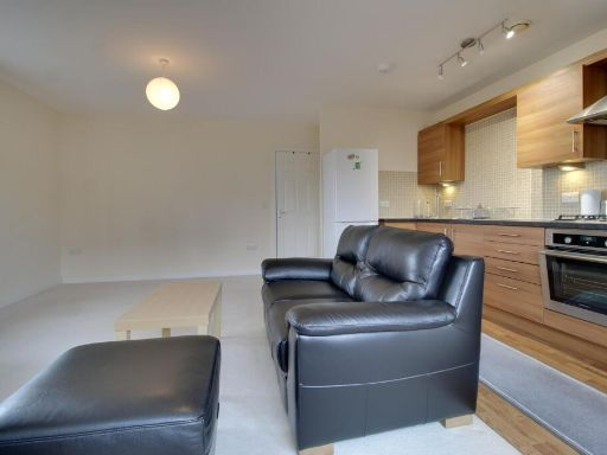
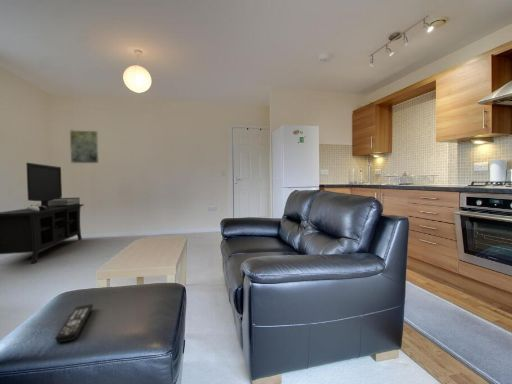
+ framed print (84, 147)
+ remote control (76, 321)
+ media console (44, 207)
